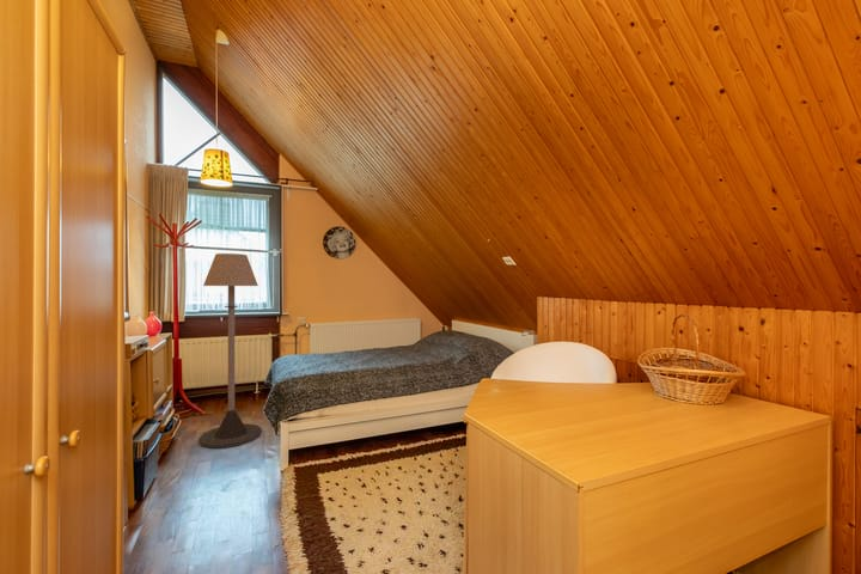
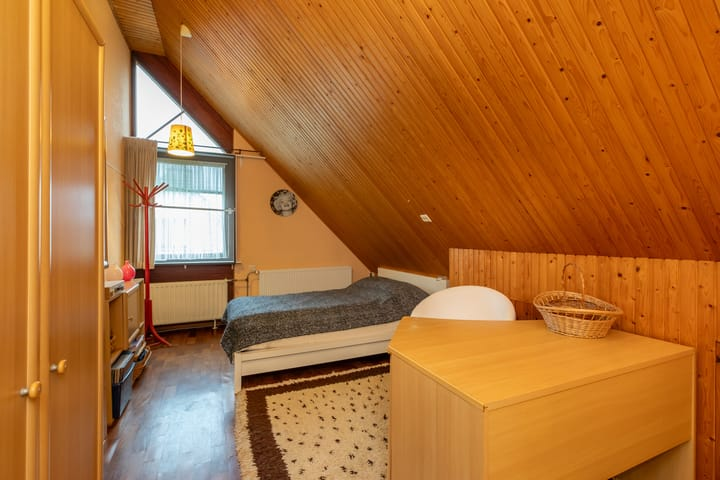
- floor lamp (231, 346)
